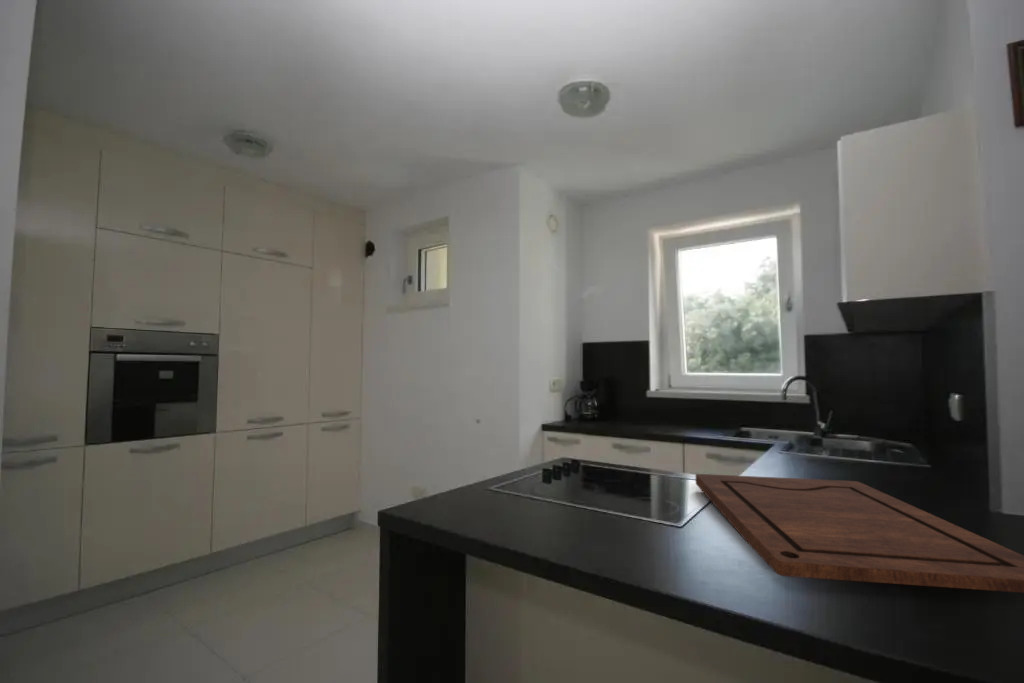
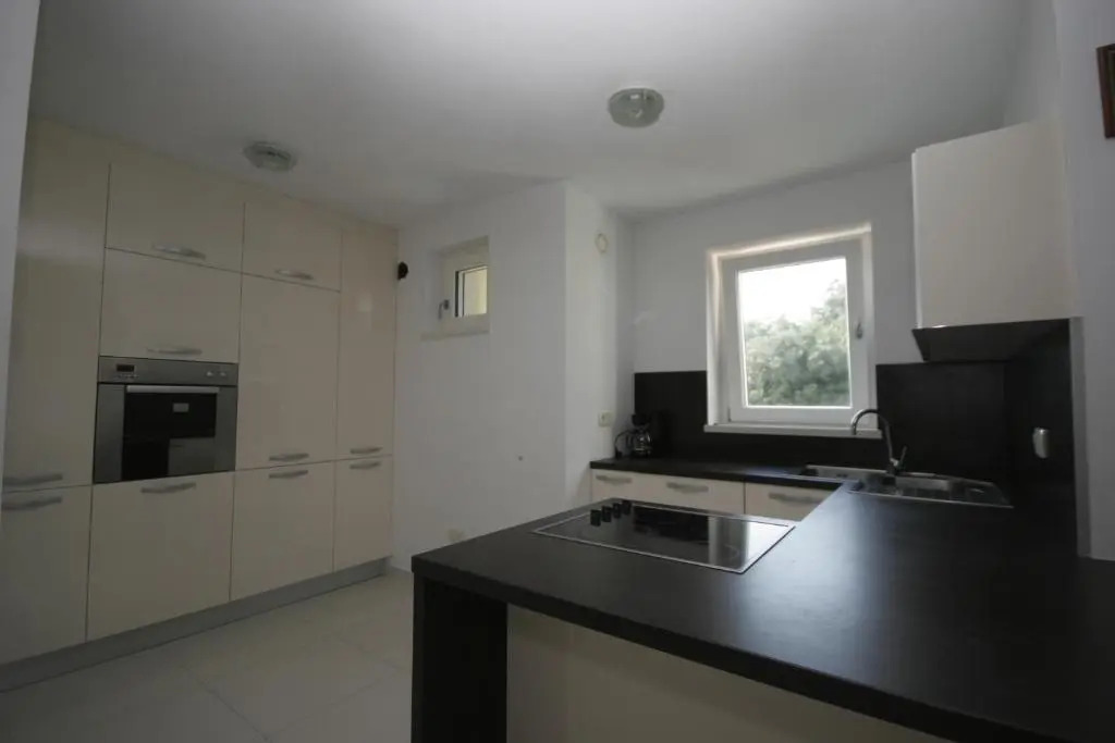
- cutting board (828, 517)
